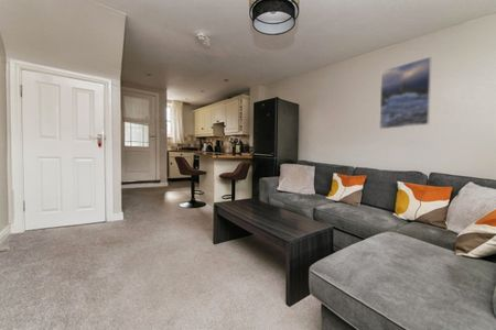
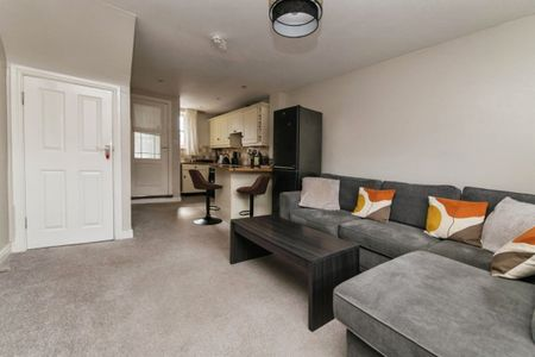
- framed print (403, 96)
